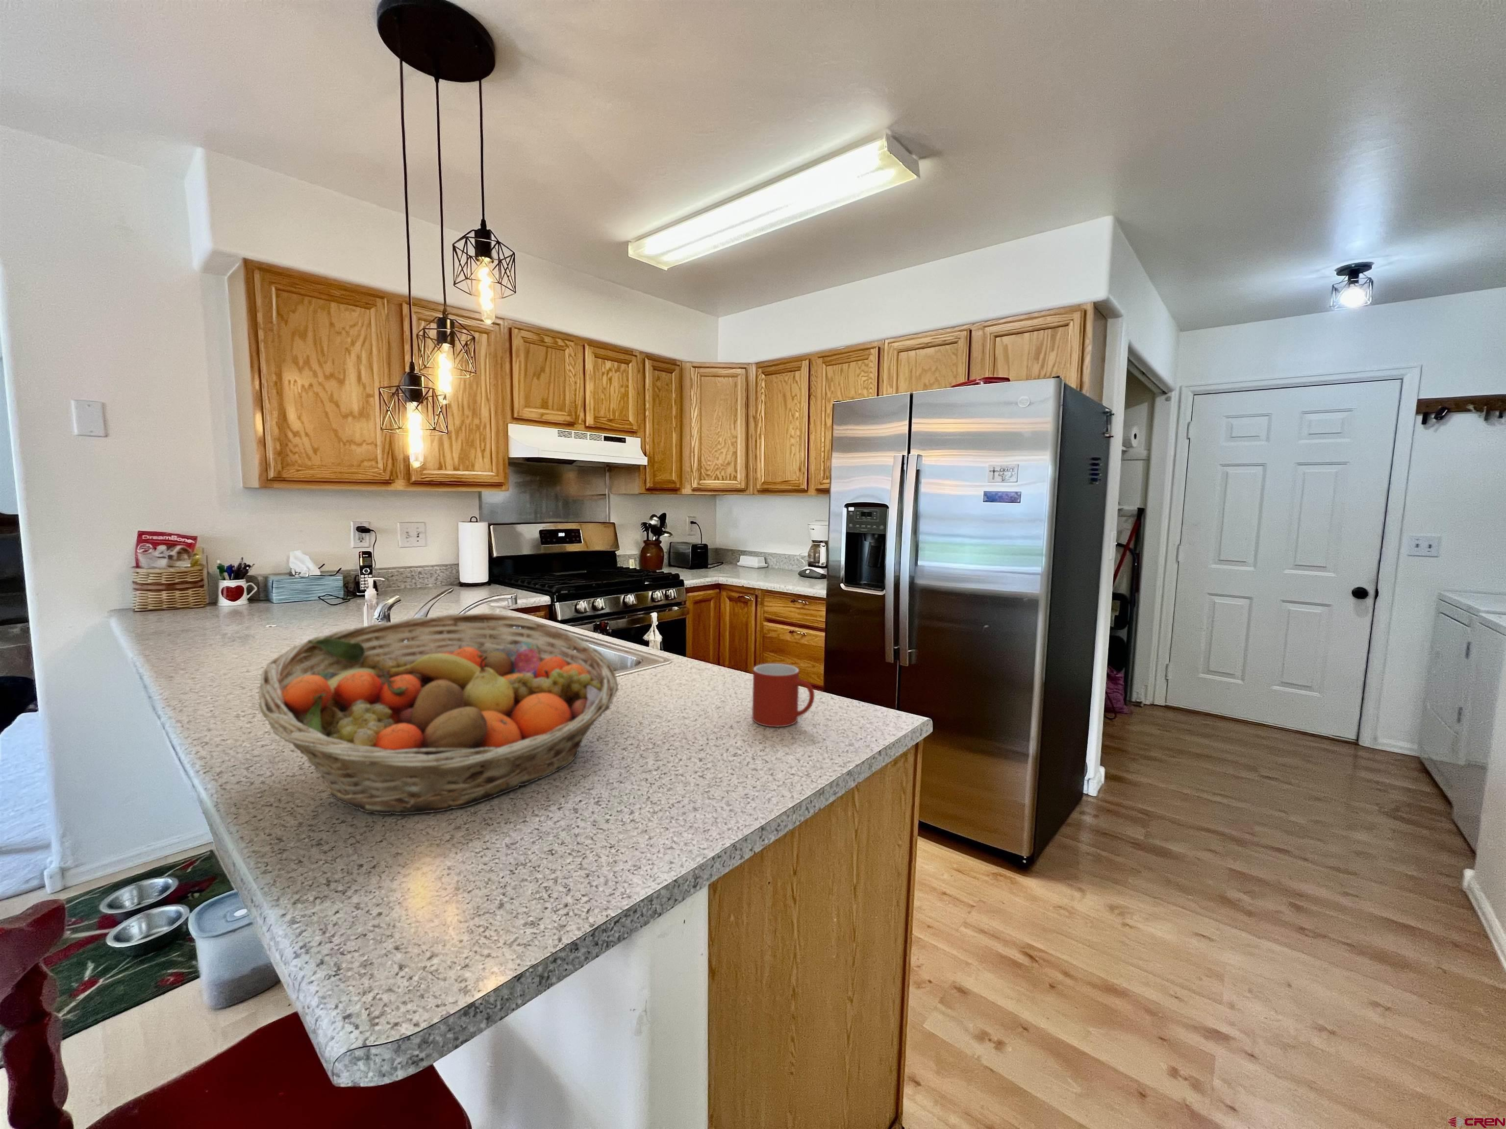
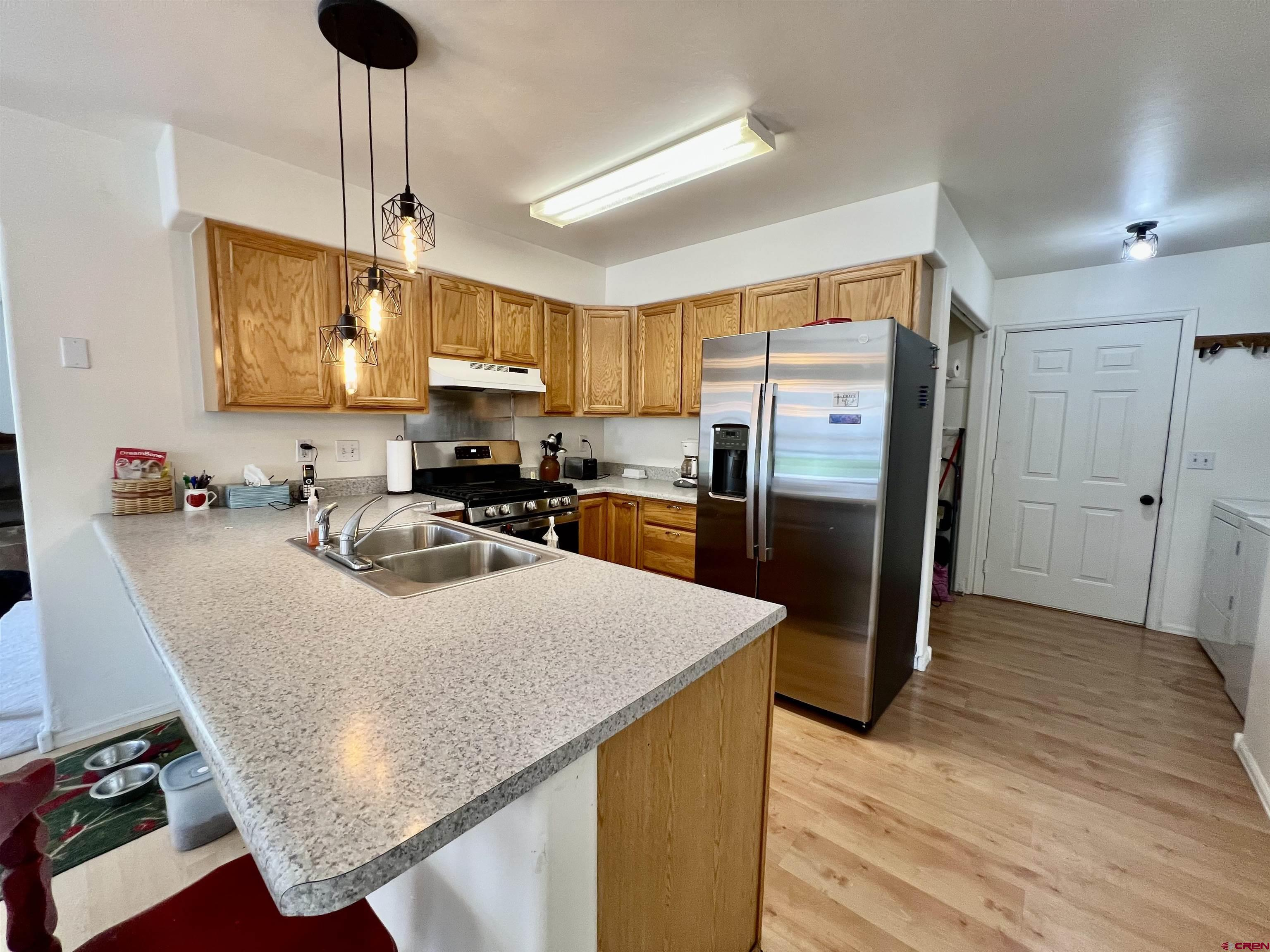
- fruit basket (461, 697)
- mug (784, 695)
